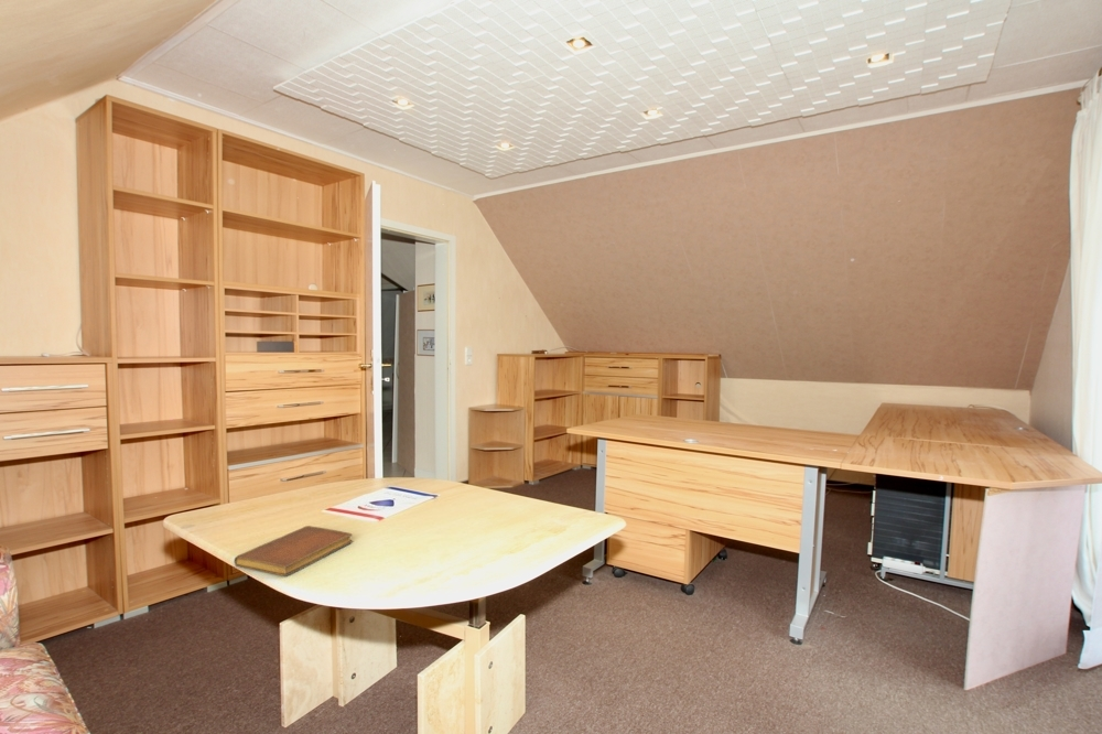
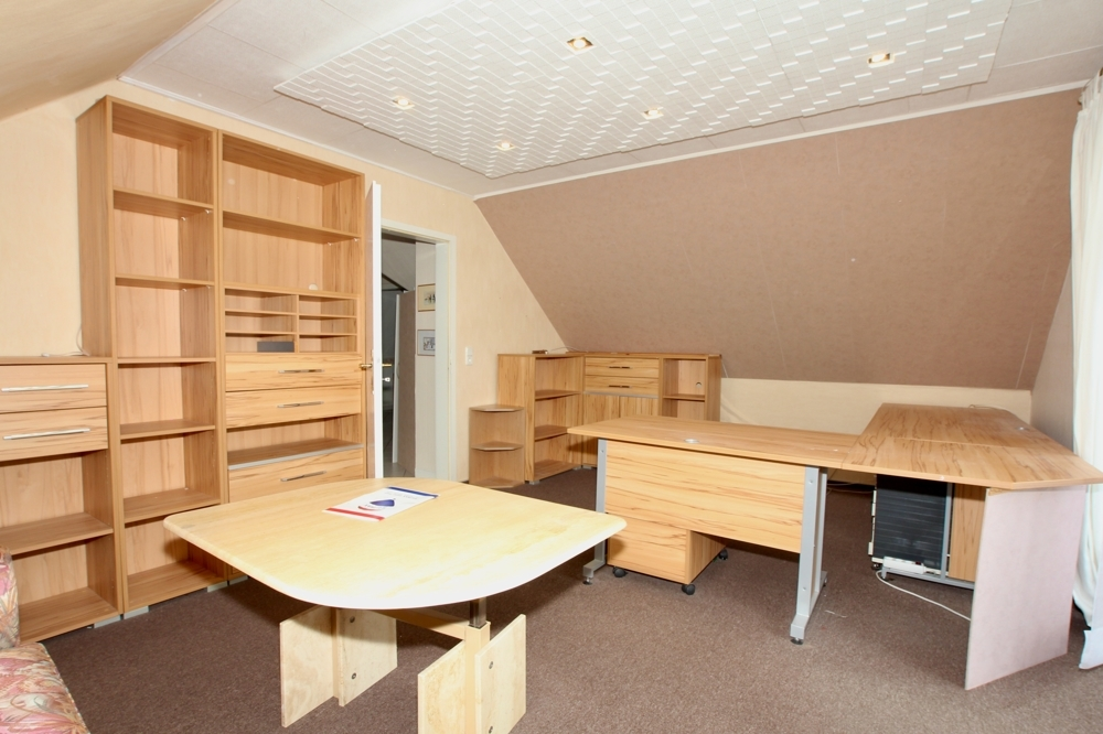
- notebook (296, 548)
